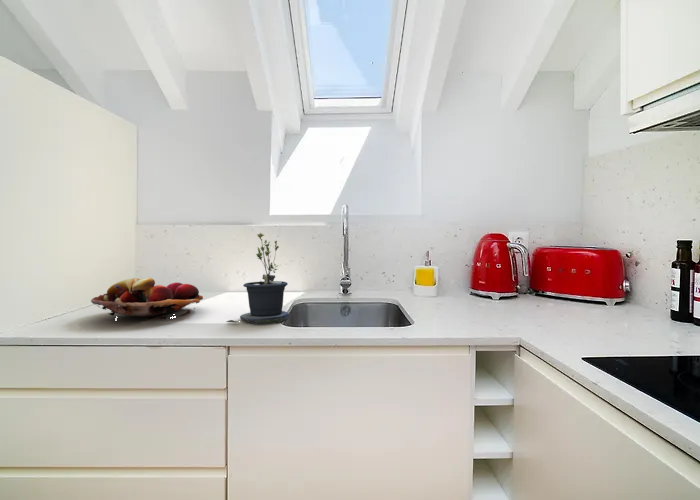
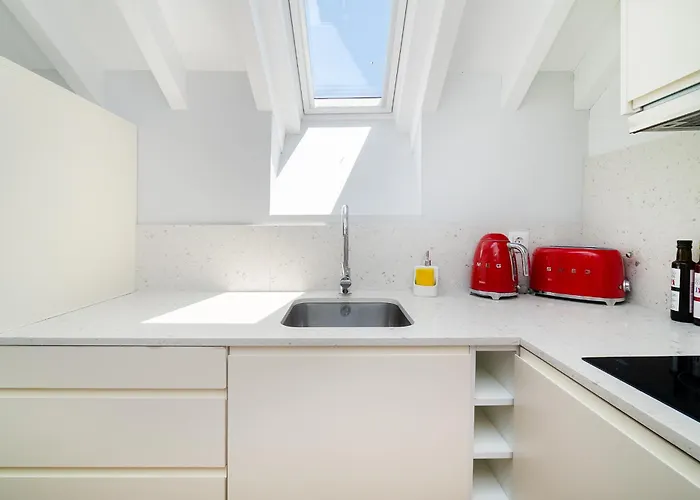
- potted plant (263, 275)
- fruit basket (149, 296)
